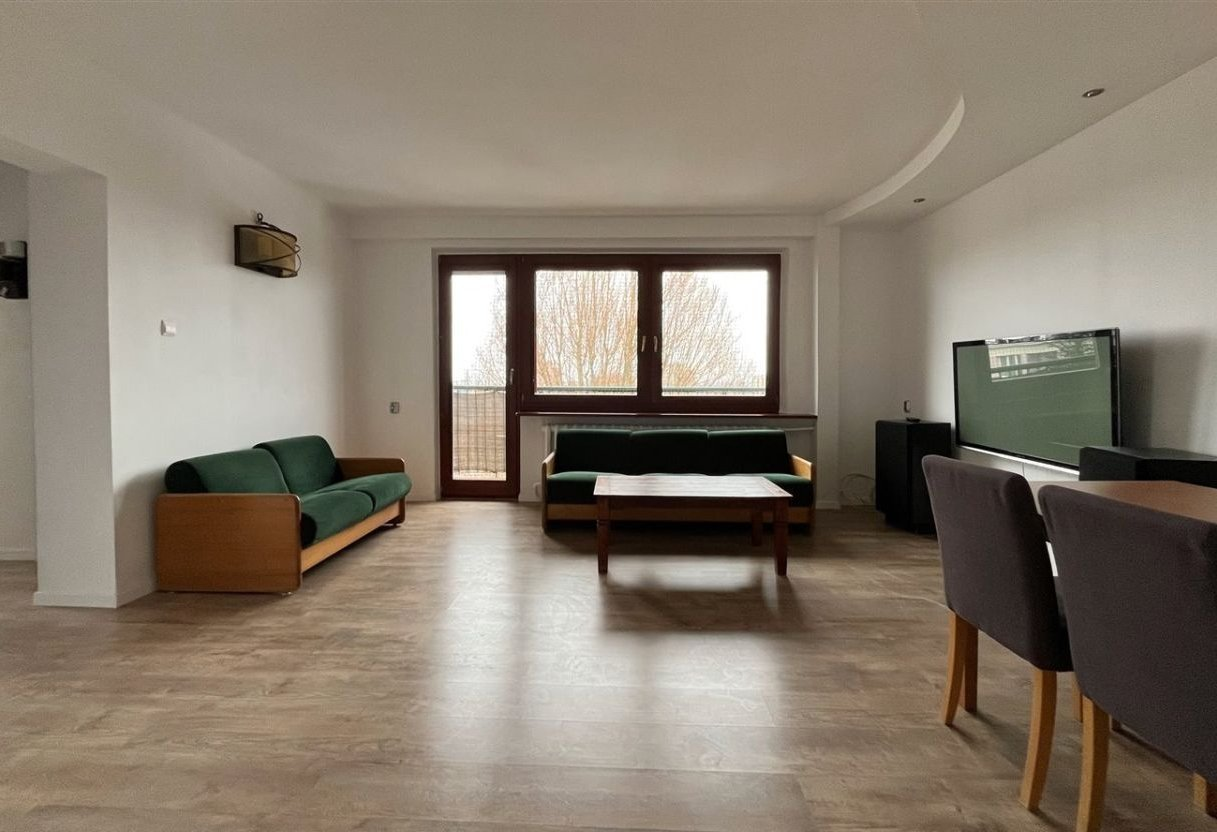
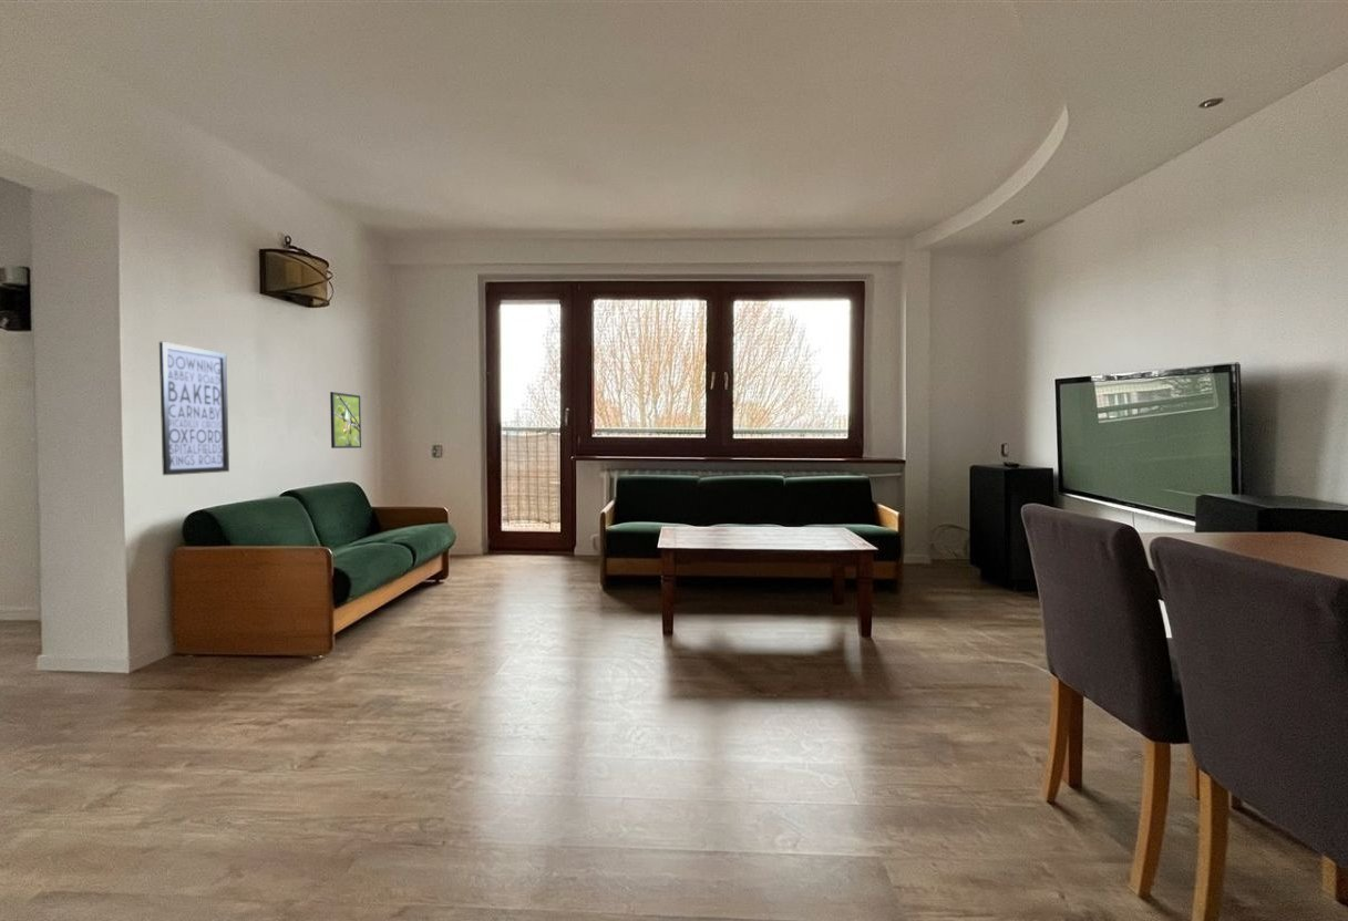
+ wall art (196, 411)
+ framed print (346, 421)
